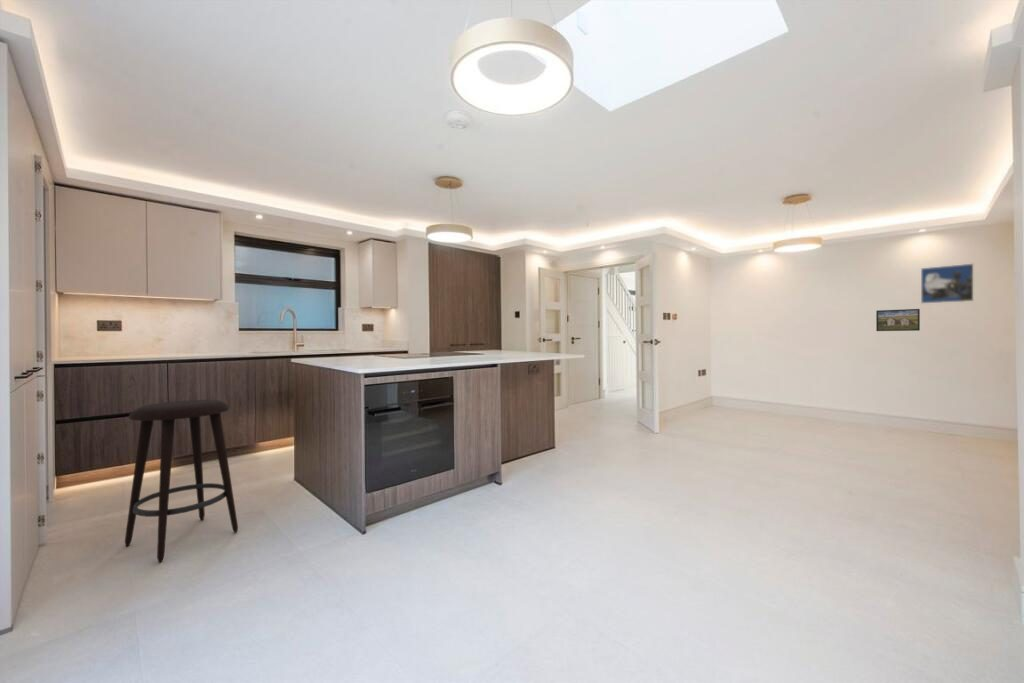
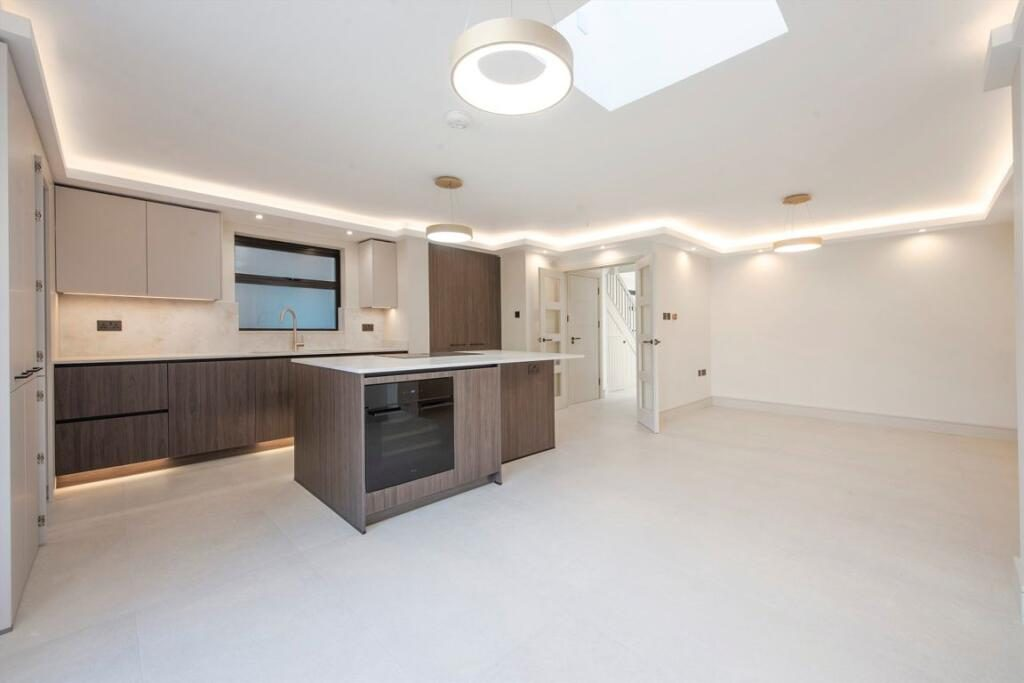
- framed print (946, 284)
- stool (194, 470)
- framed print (897, 320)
